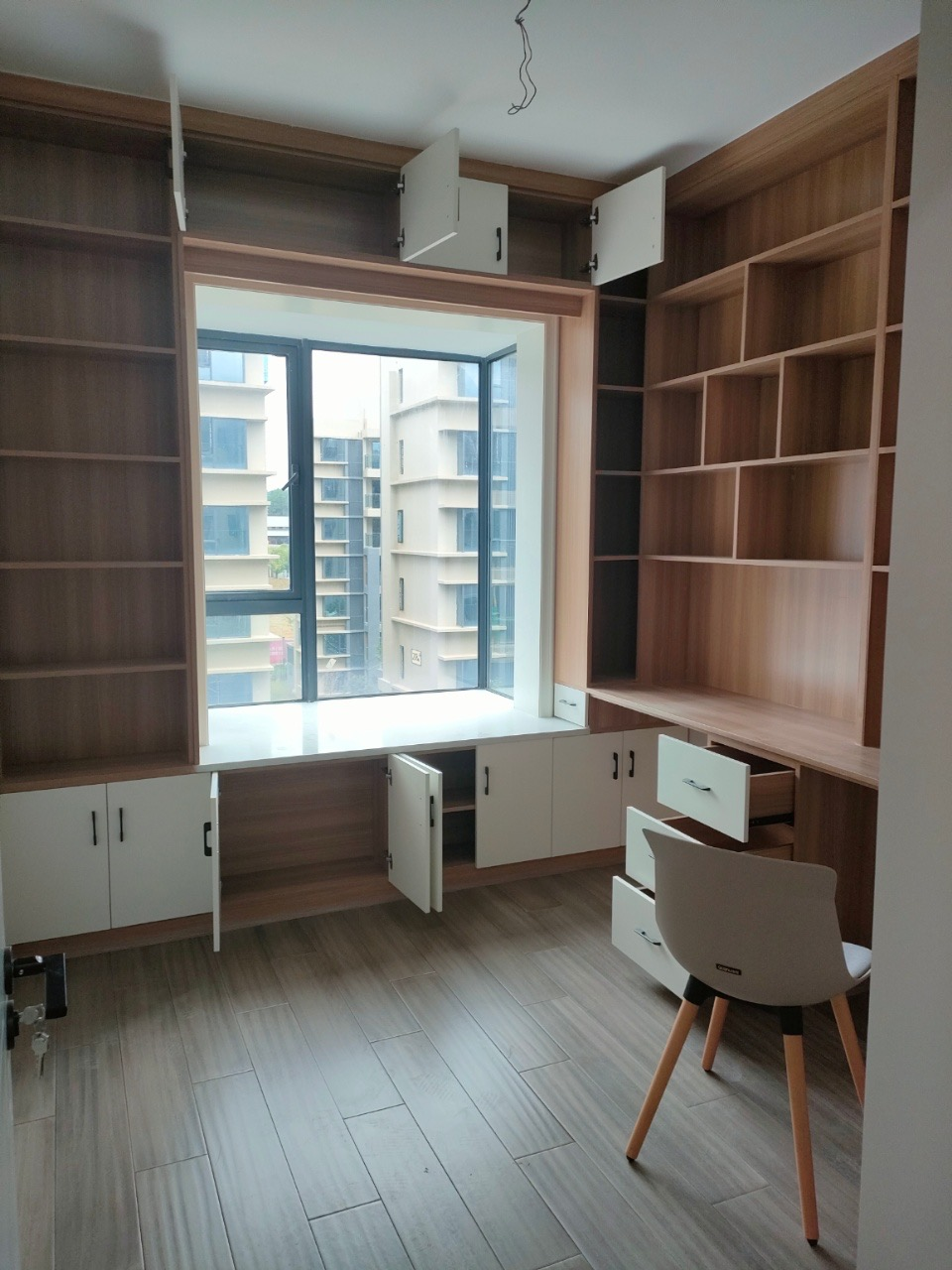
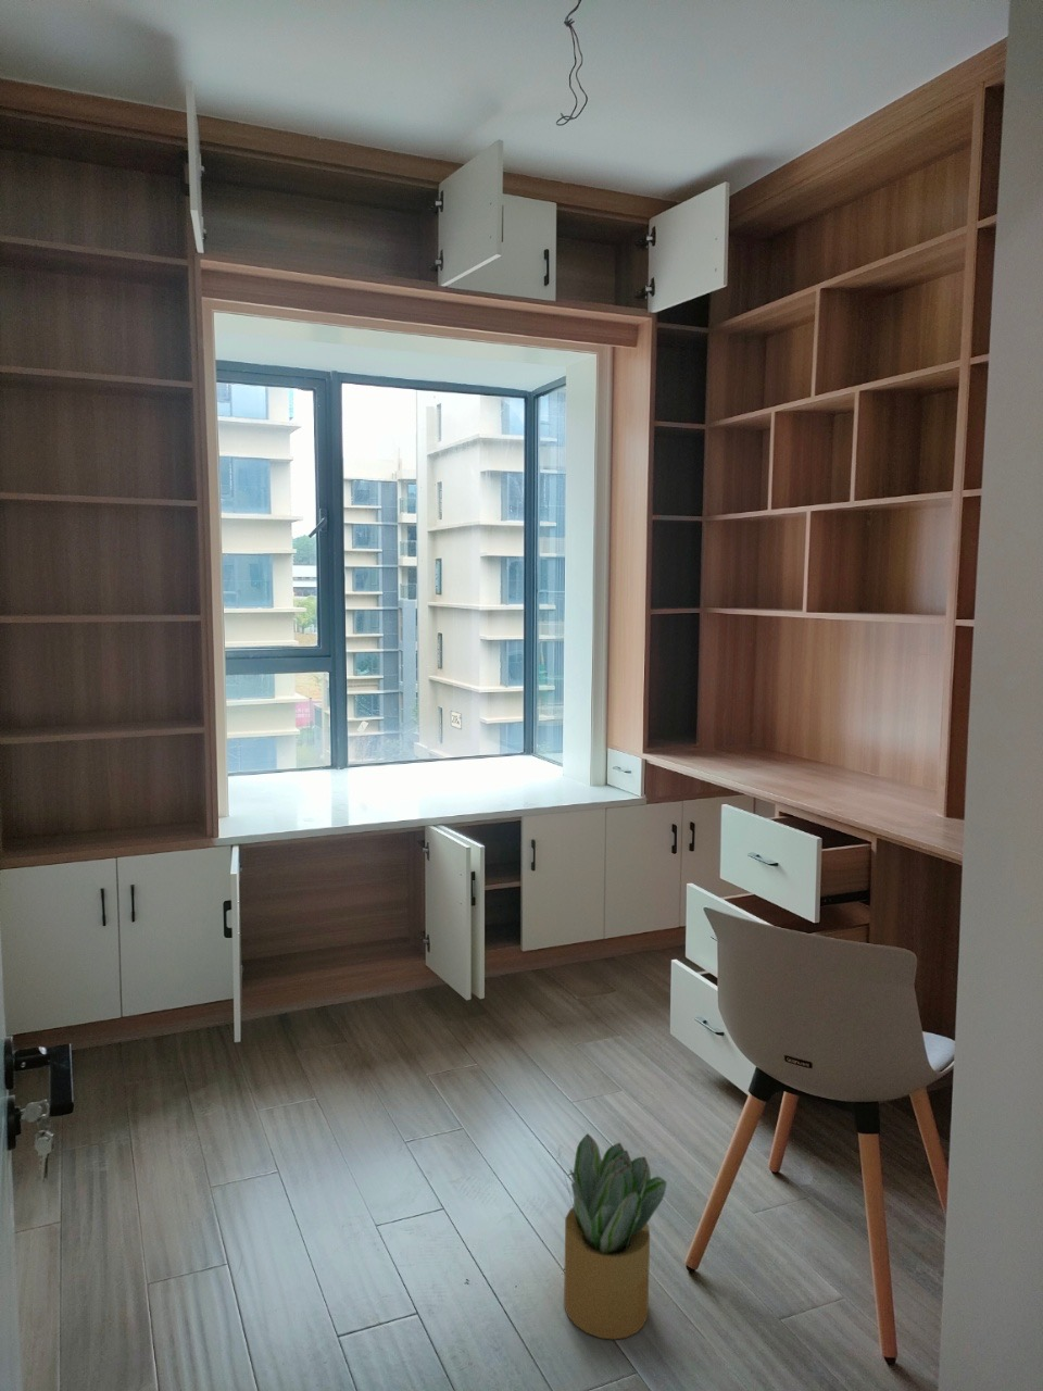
+ potted plant (605, 1230)
